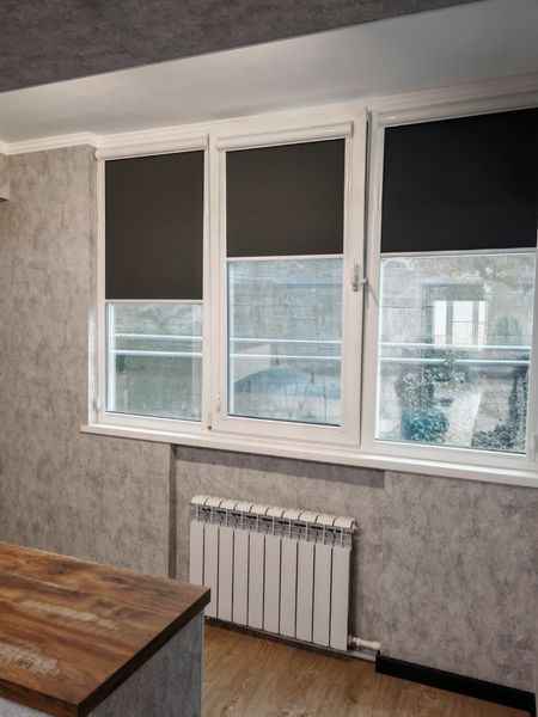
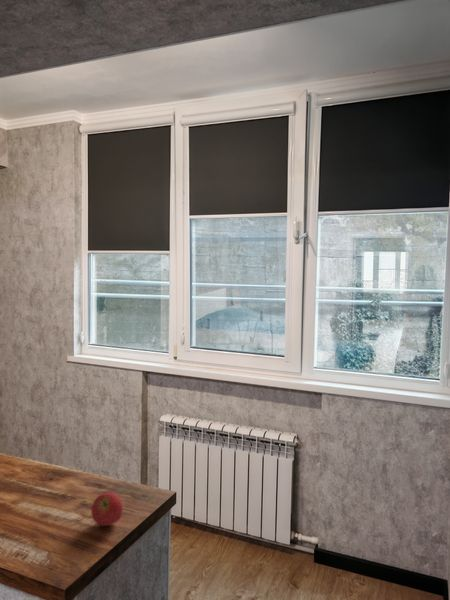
+ fruit (107, 509)
